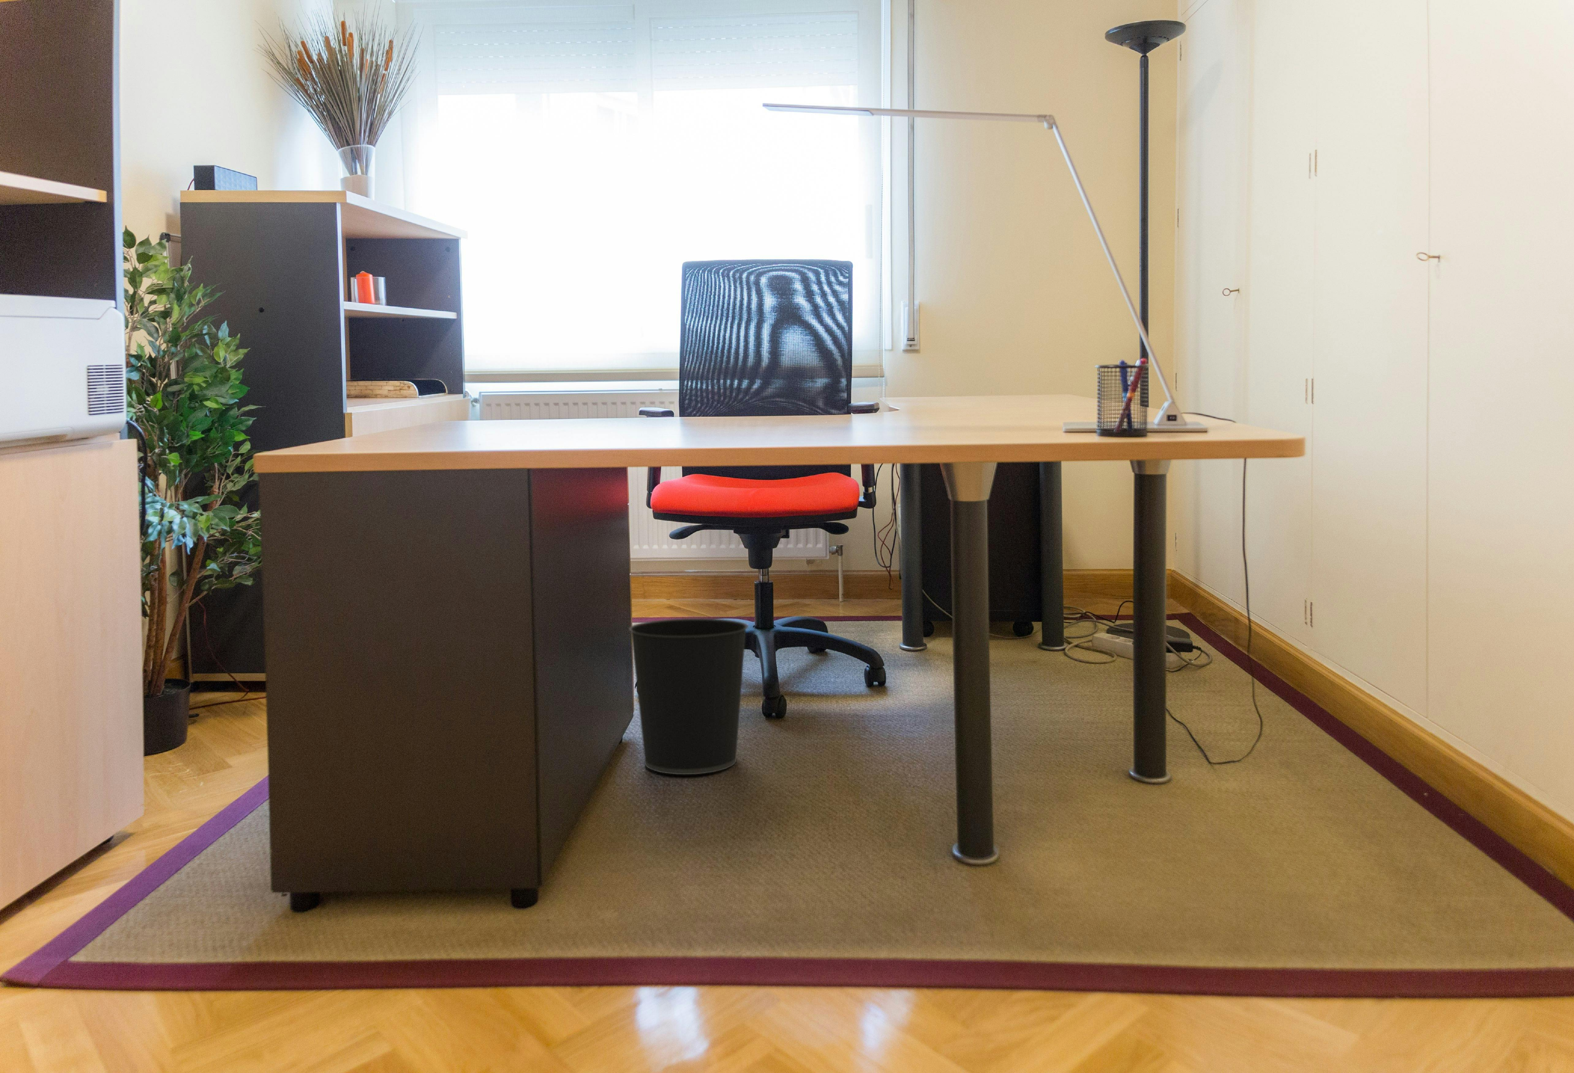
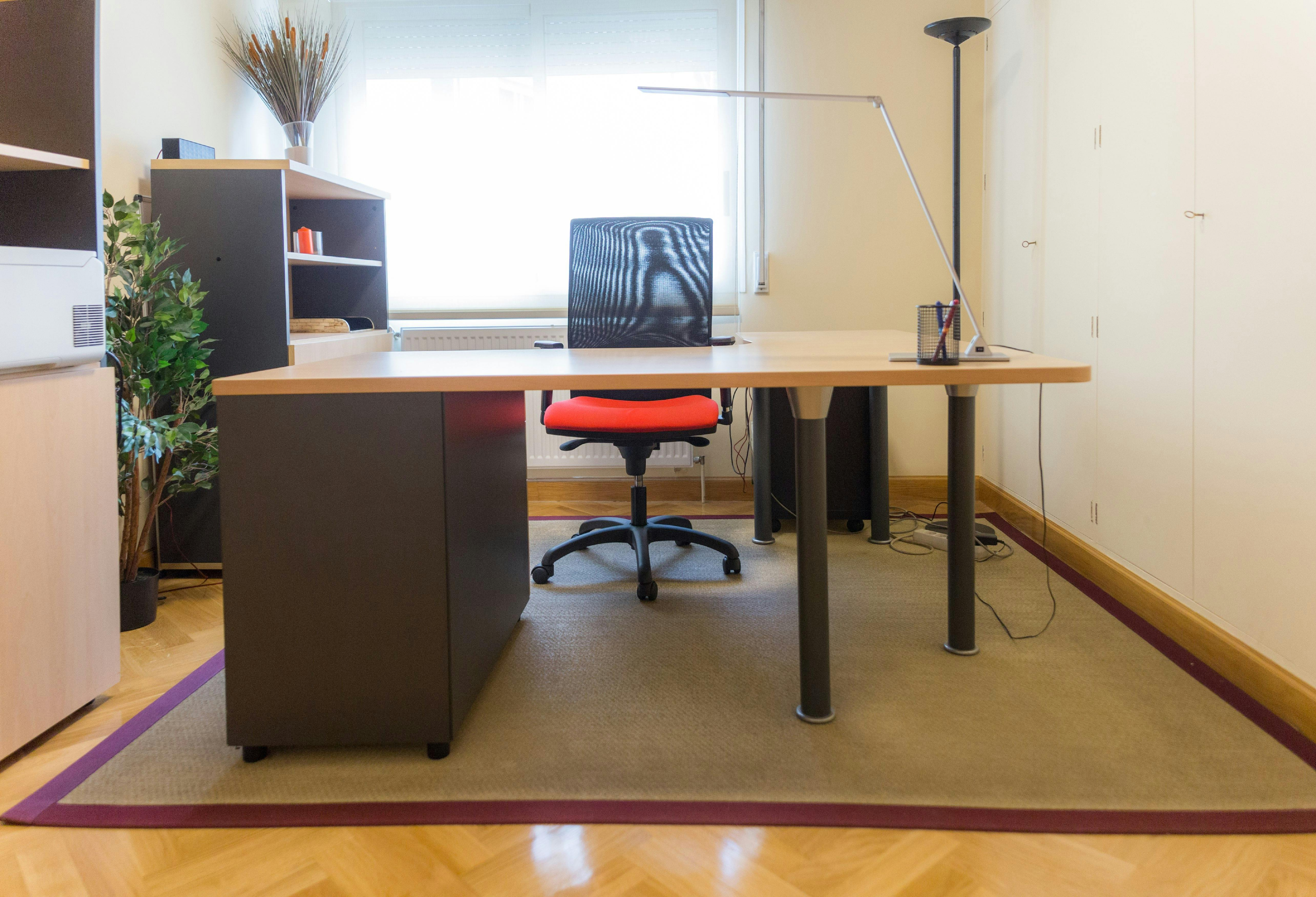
- wastebasket (689, 694)
